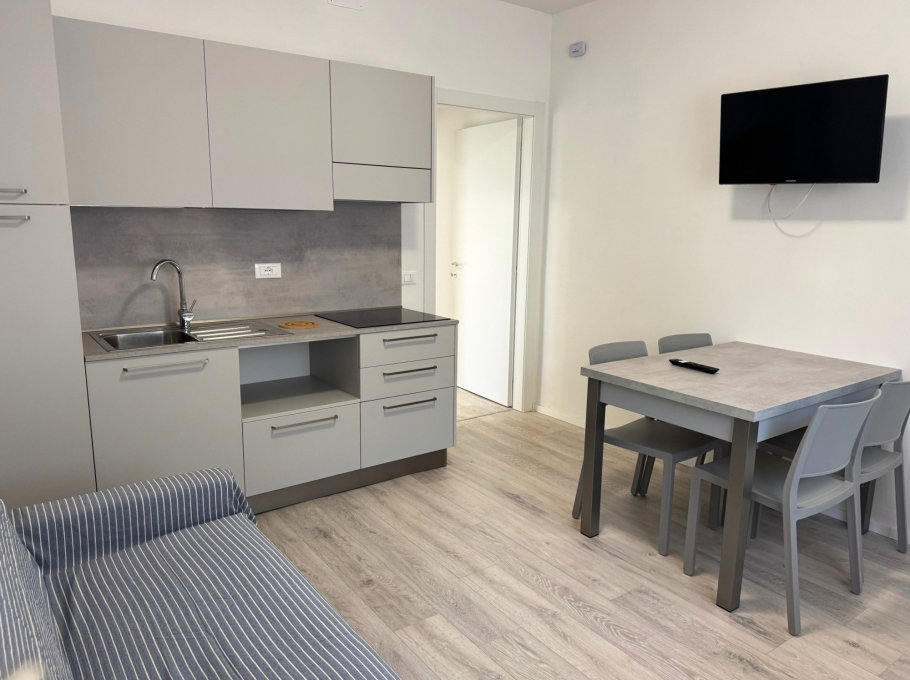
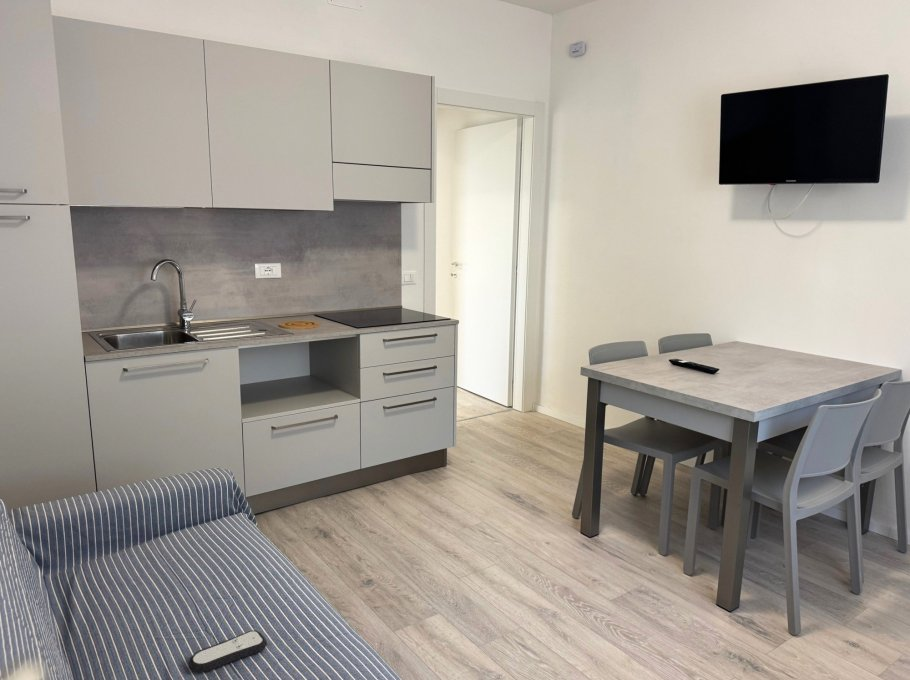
+ remote control (228, 650)
